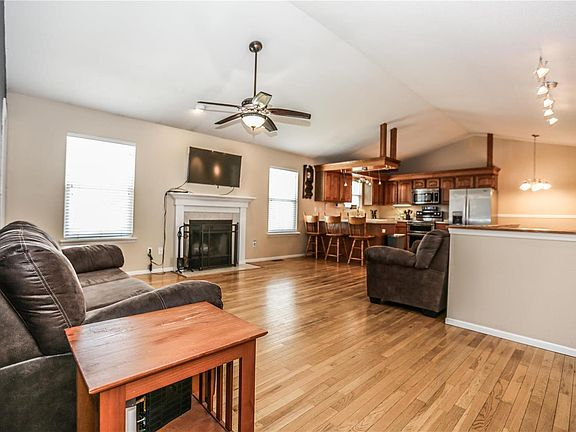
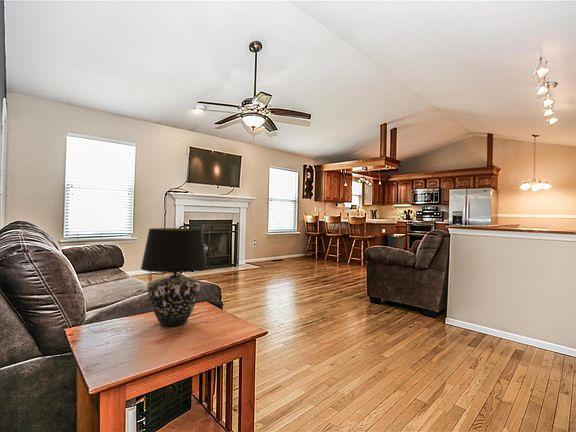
+ table lamp (174, 275)
